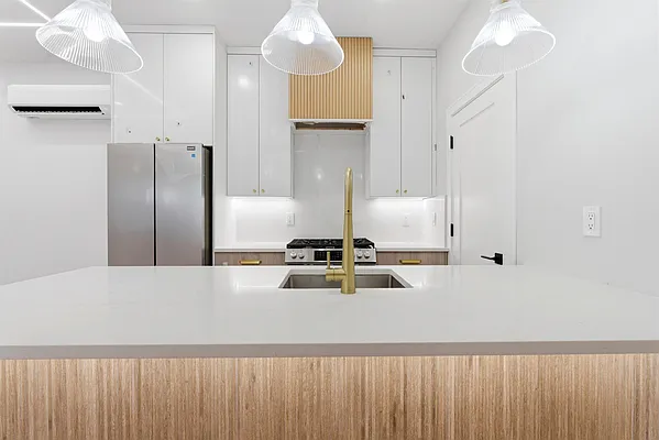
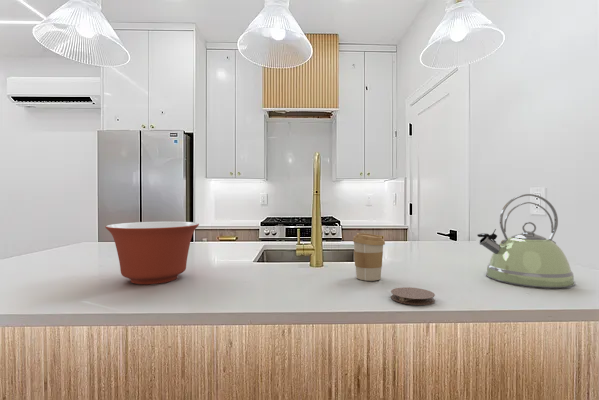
+ coffee cup (368, 255)
+ coaster (412, 295)
+ kettle (522, 236)
+ mixing bowl (154, 251)
